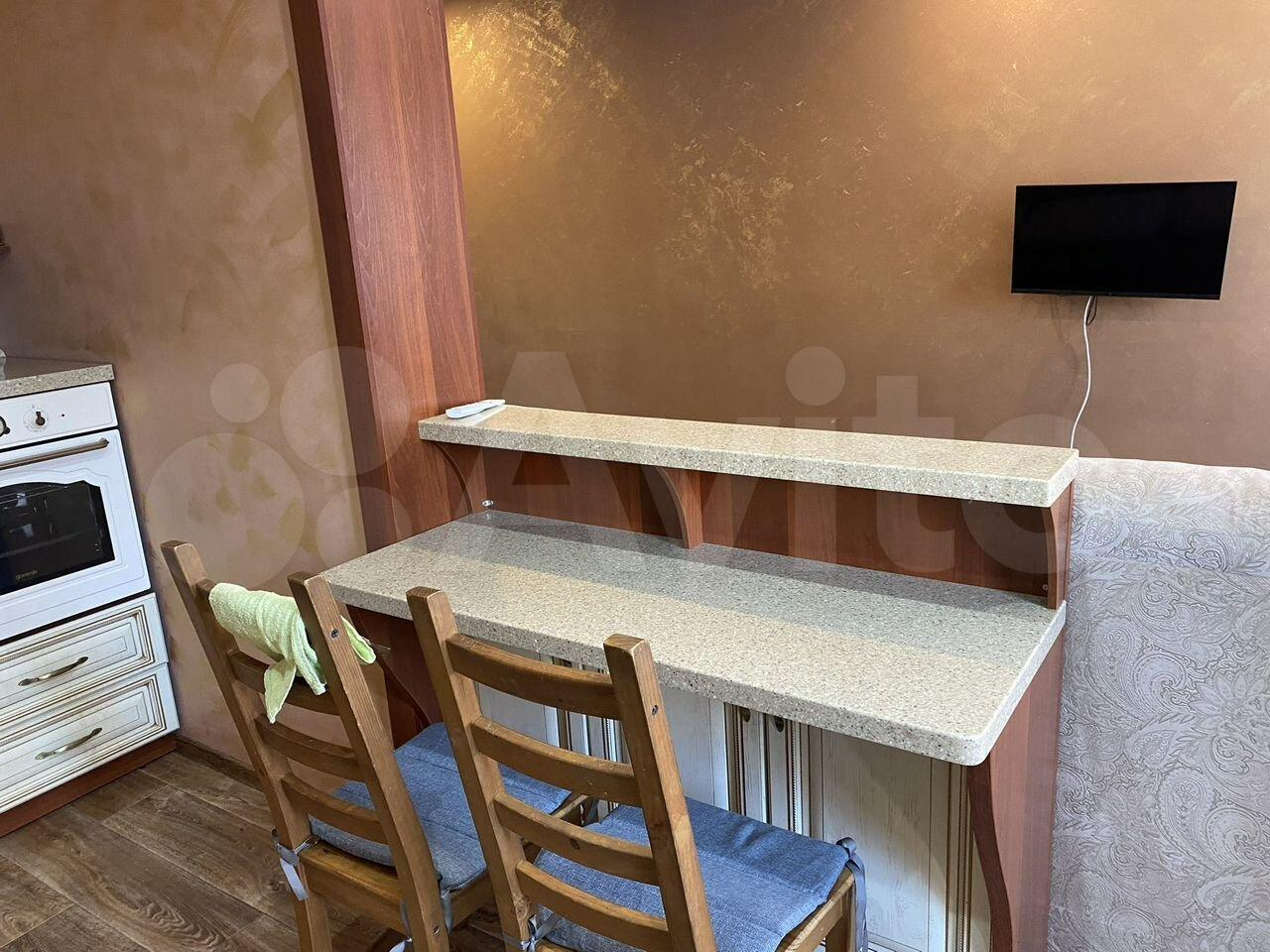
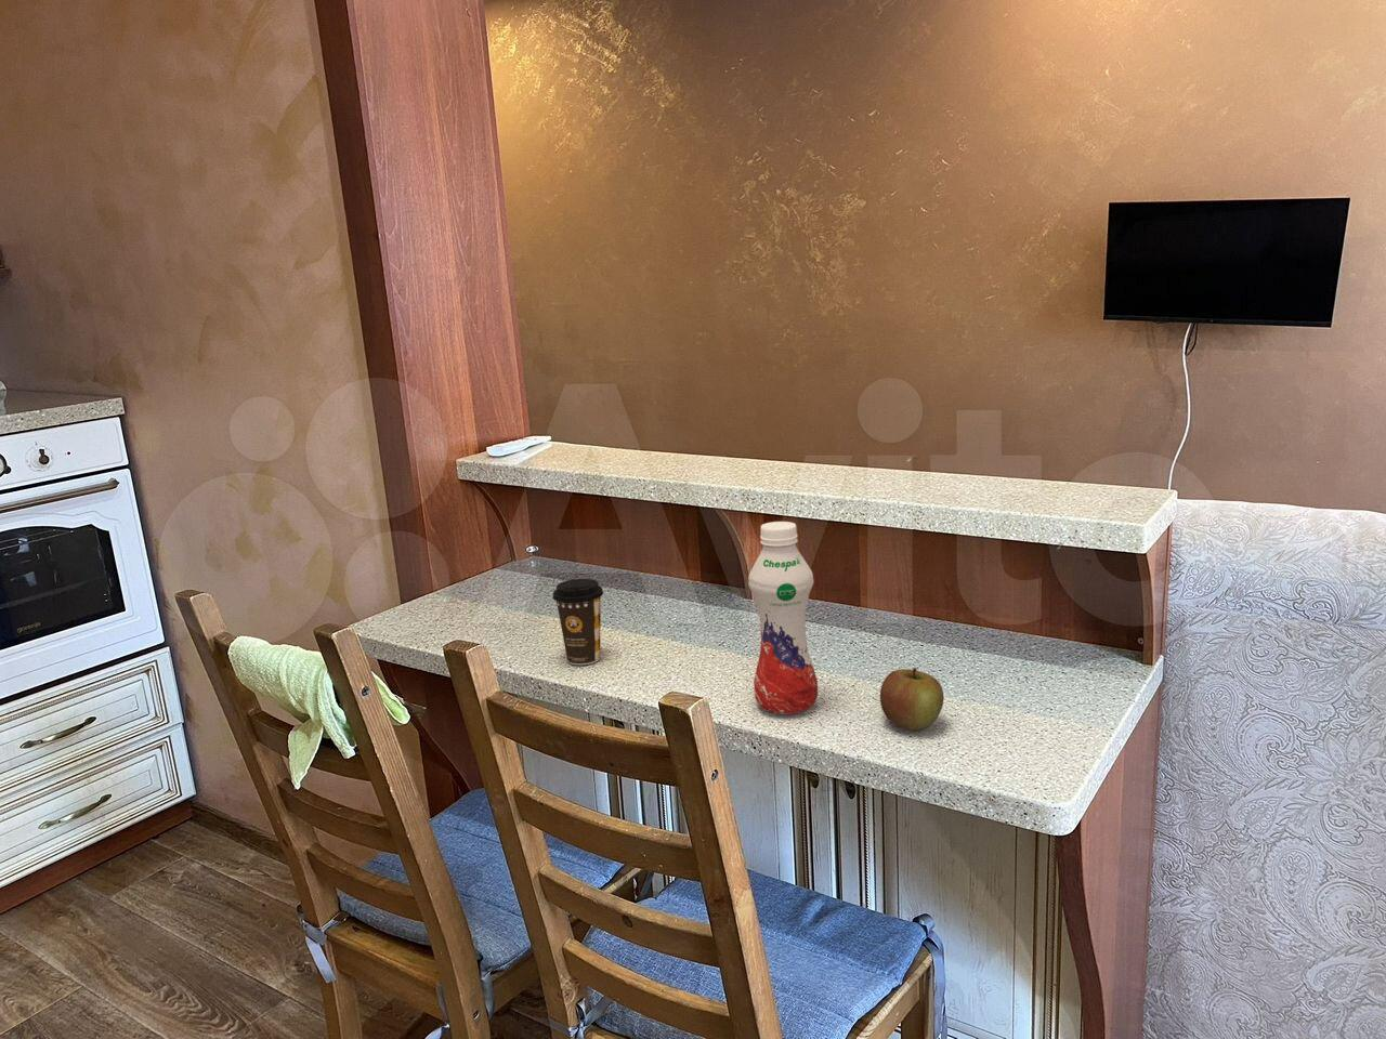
+ coffee cup (581, 621)
+ apple (910, 694)
+ beverage bottle (781, 616)
